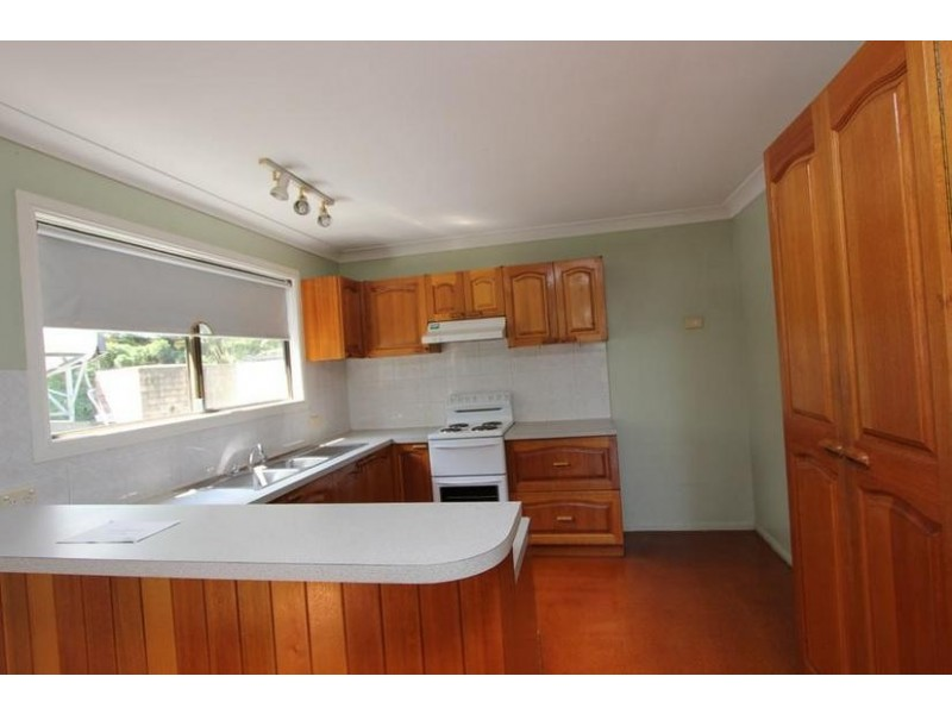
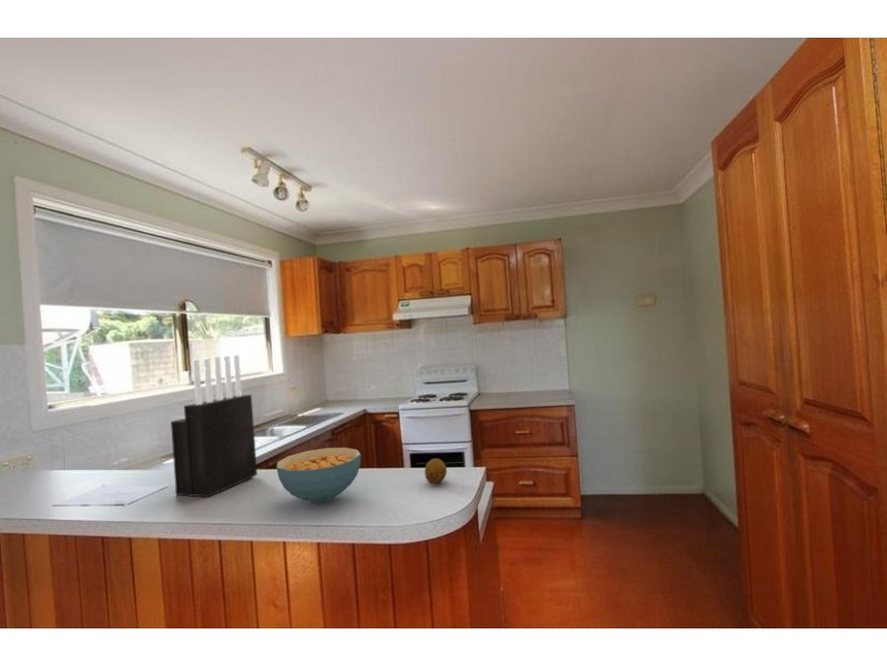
+ knife block (211, 421)
+ fruit (435, 471)
+ cereal bowl (320, 478)
